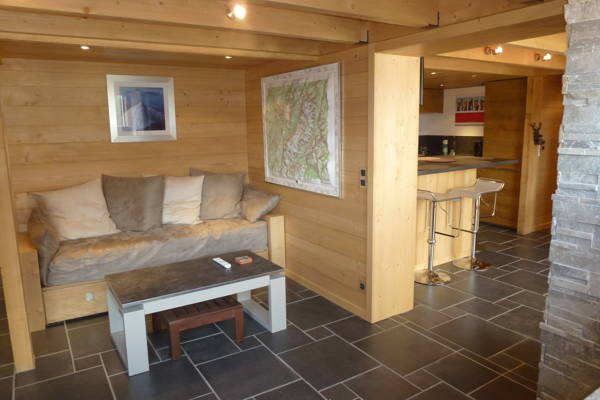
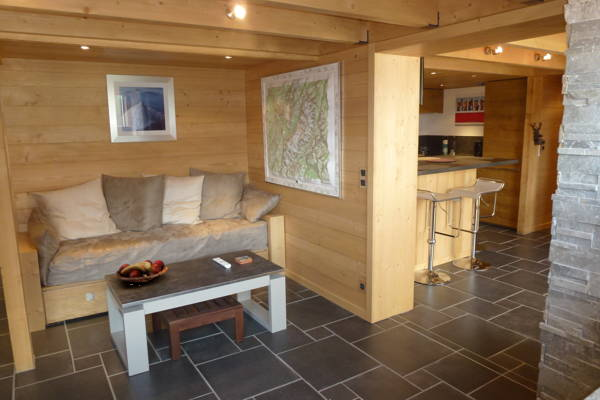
+ fruit basket (142, 270)
